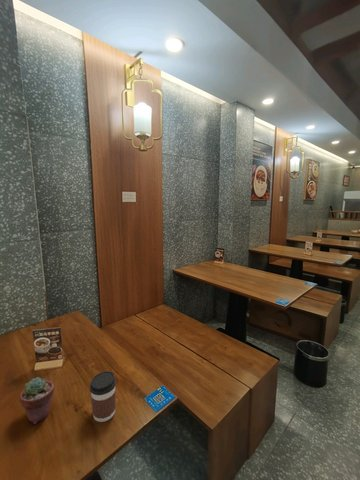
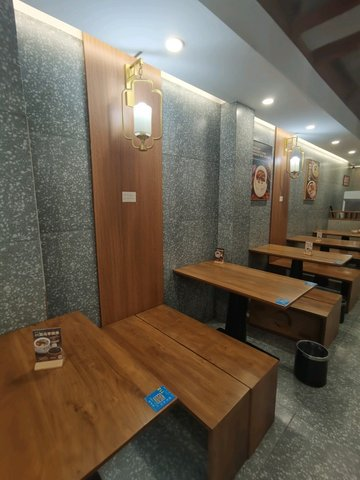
- coffee cup (103, 395)
- potted succulent (37, 397)
